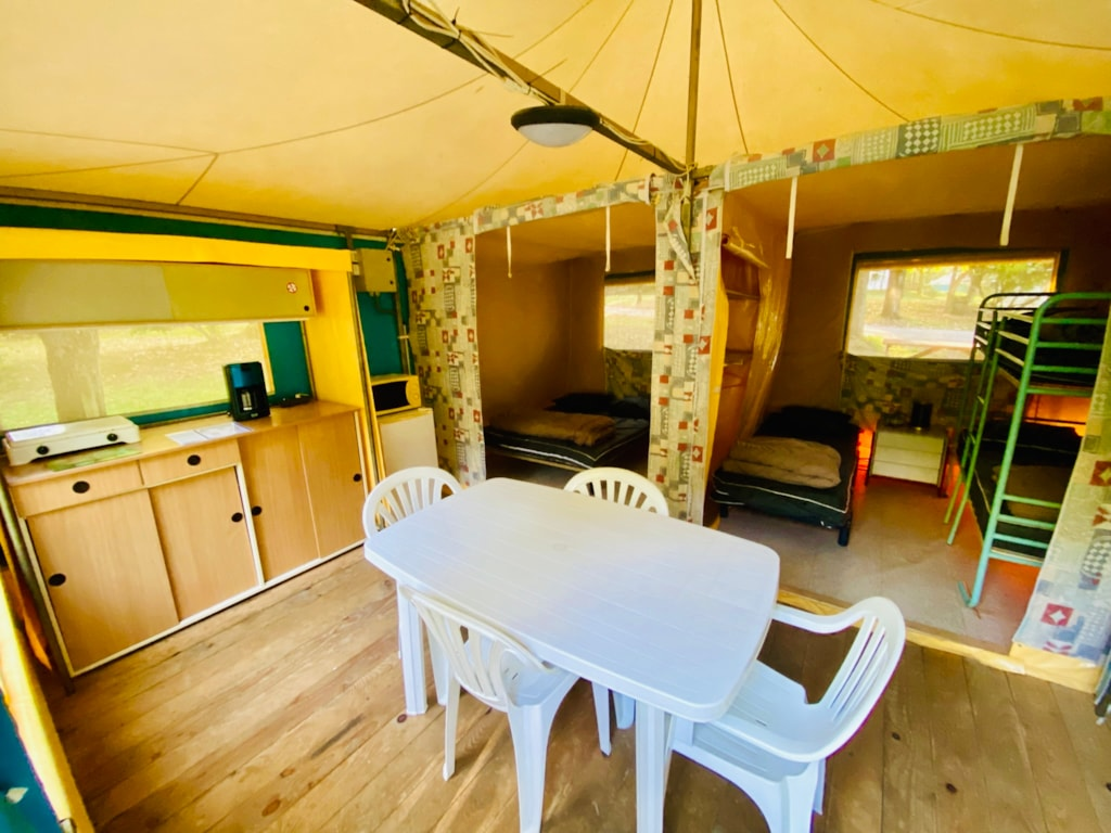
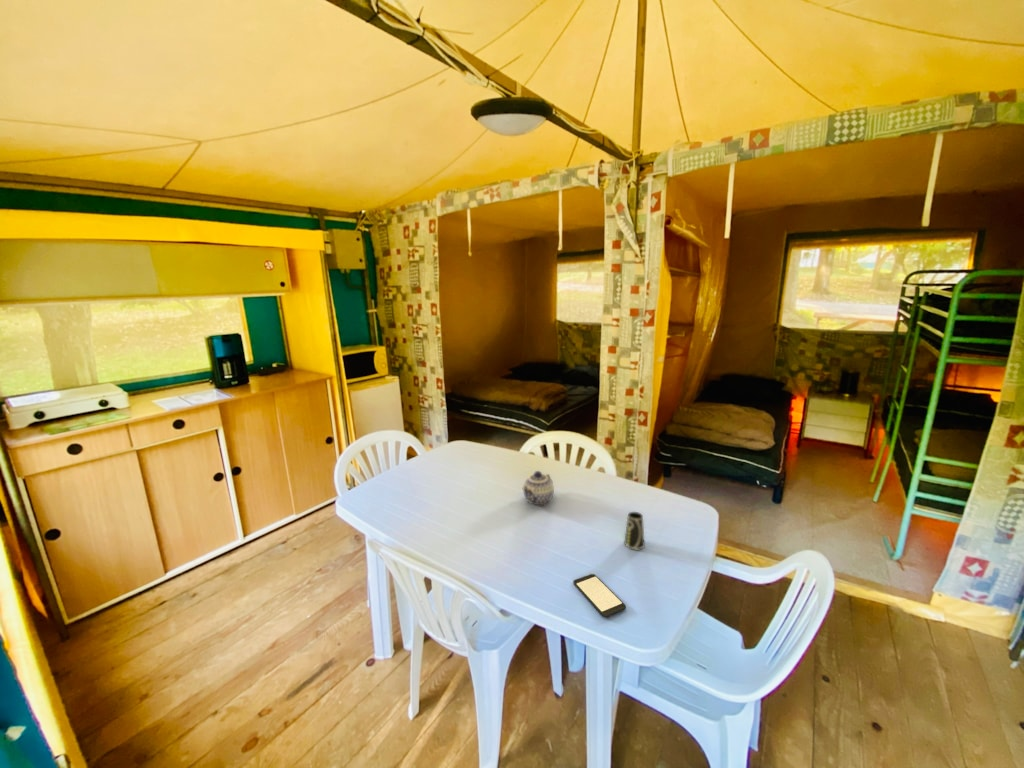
+ cup (634, 529)
+ teapot (538, 486)
+ smartphone (598, 594)
